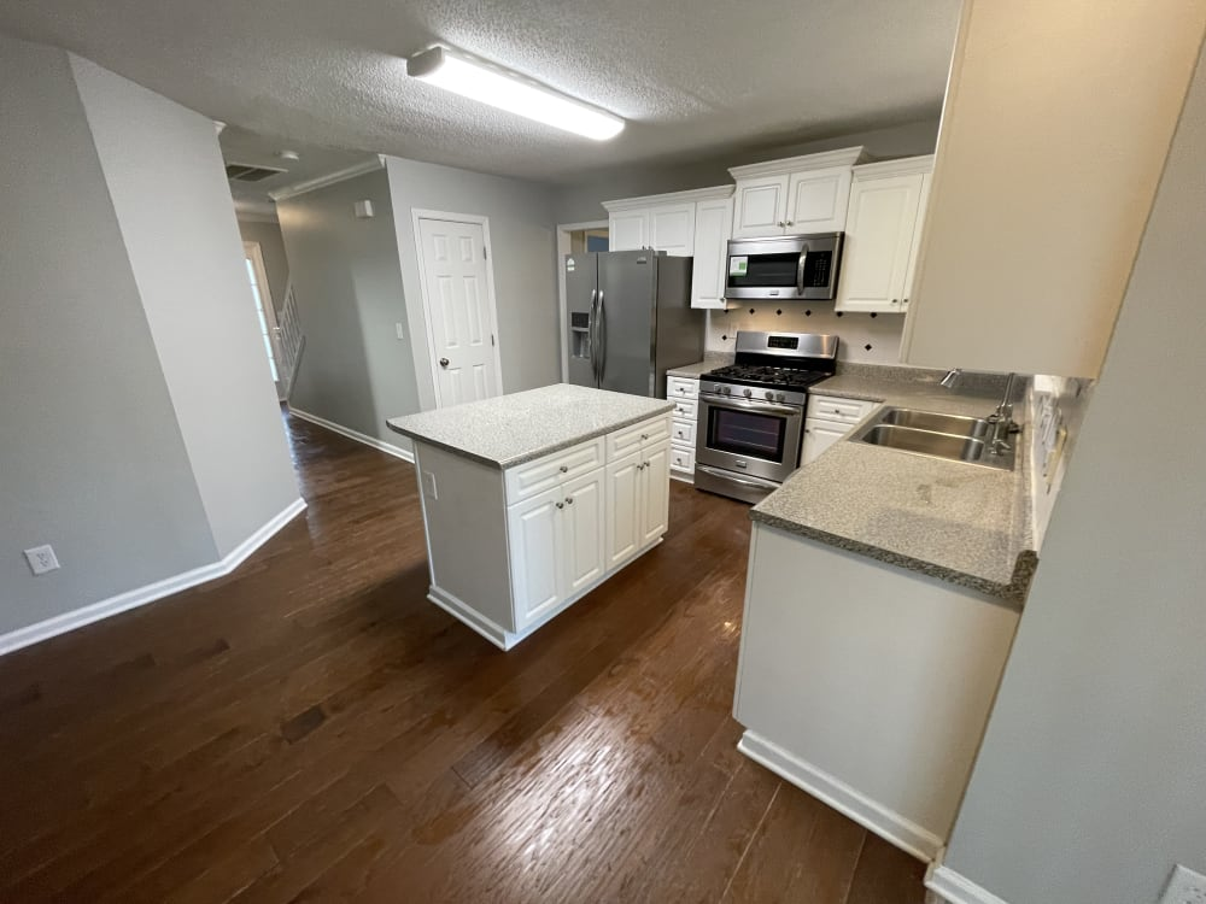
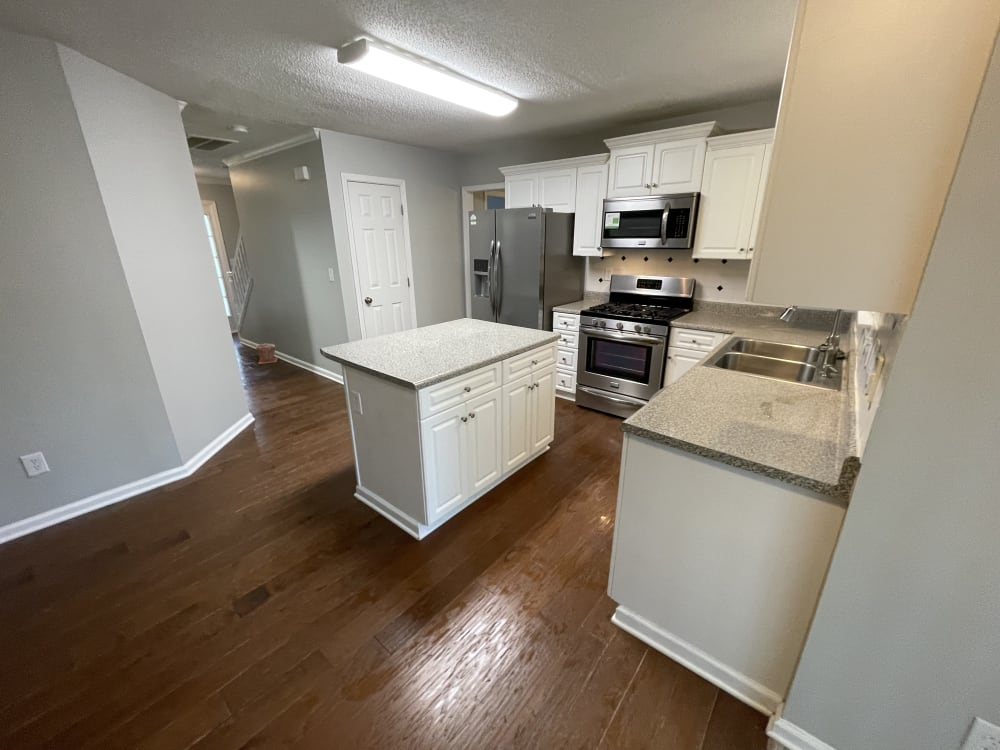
+ plant pot (266, 352)
